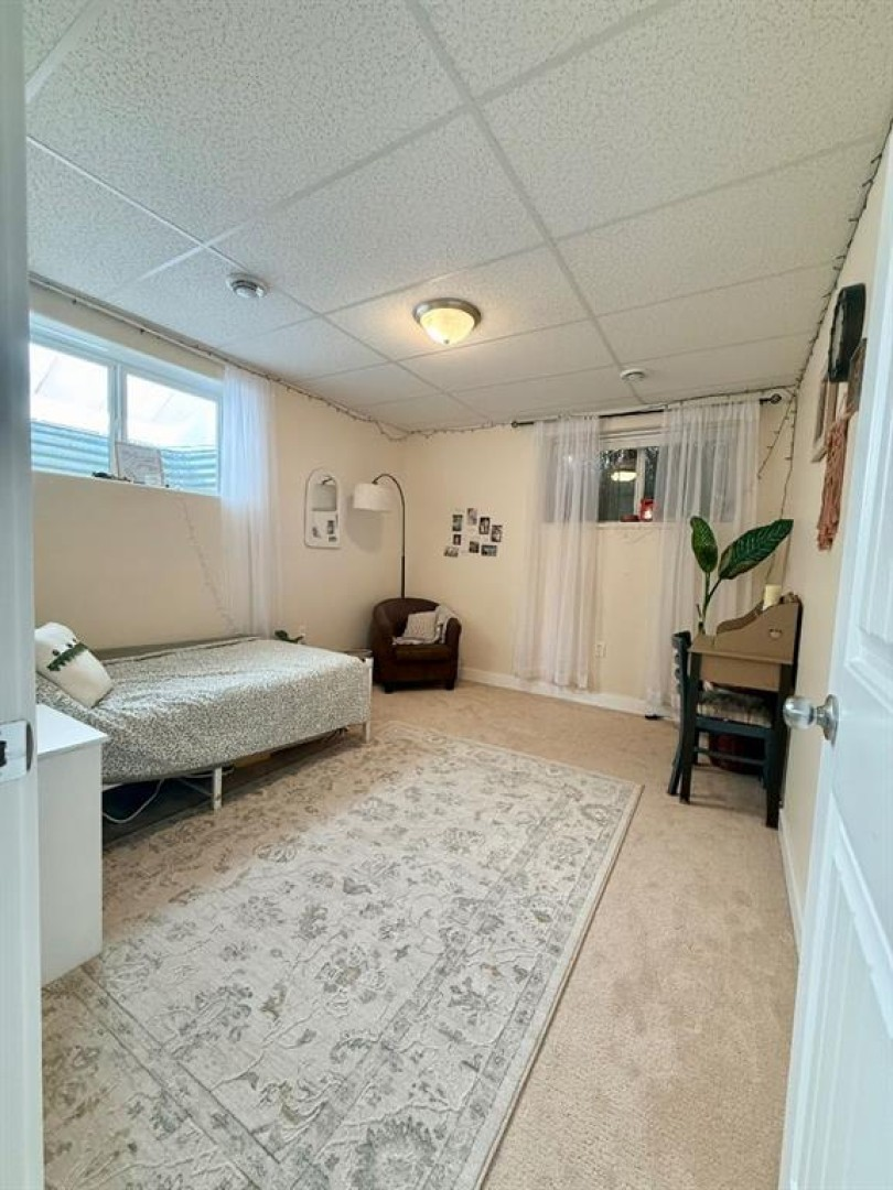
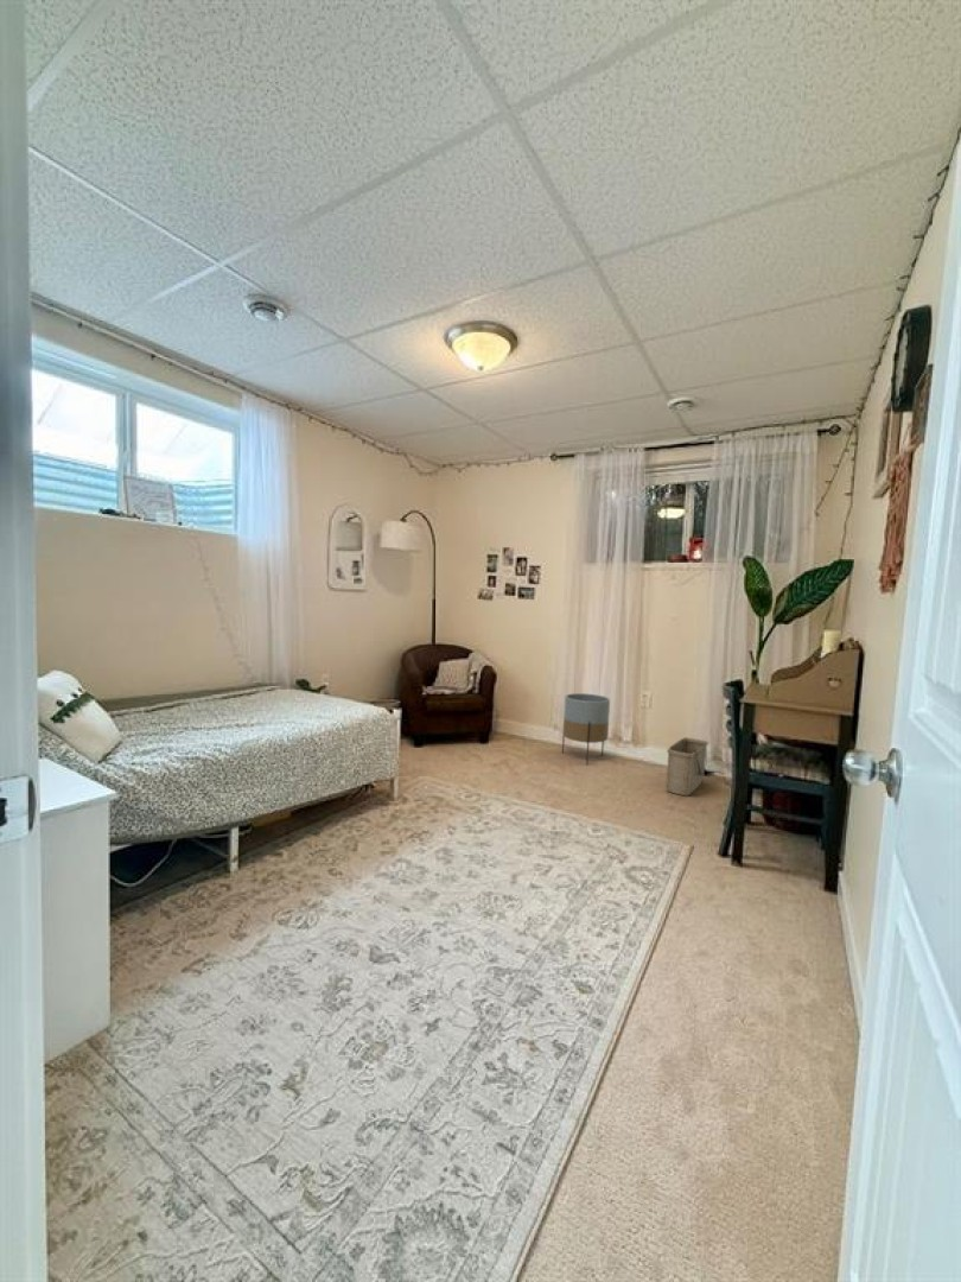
+ basket (686, 764)
+ planter (585, 726)
